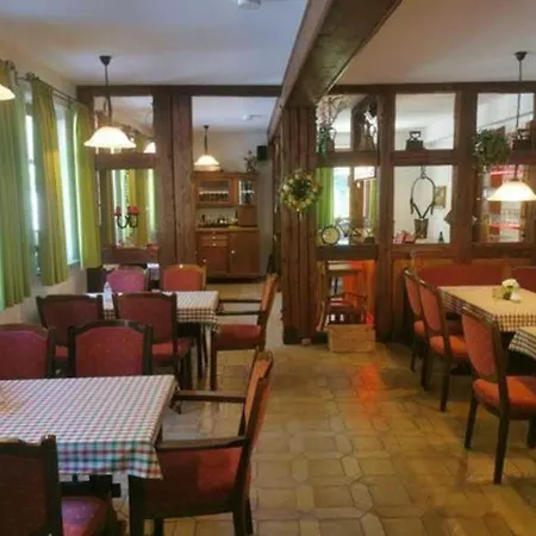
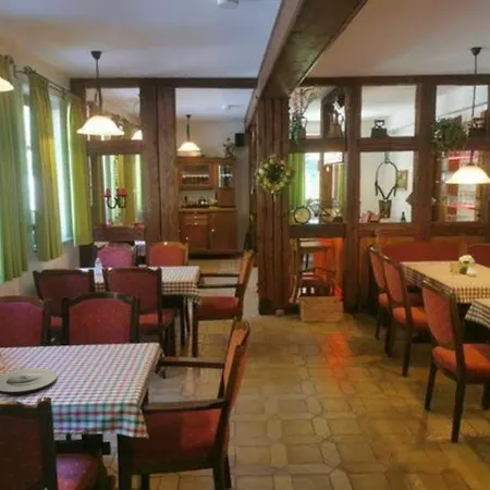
+ plate (24, 378)
